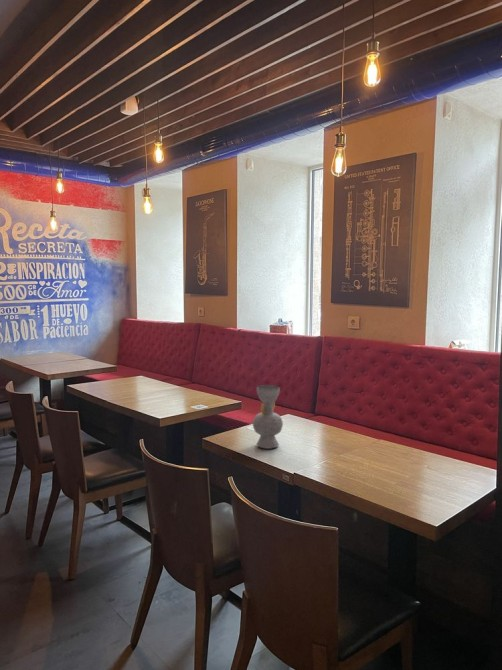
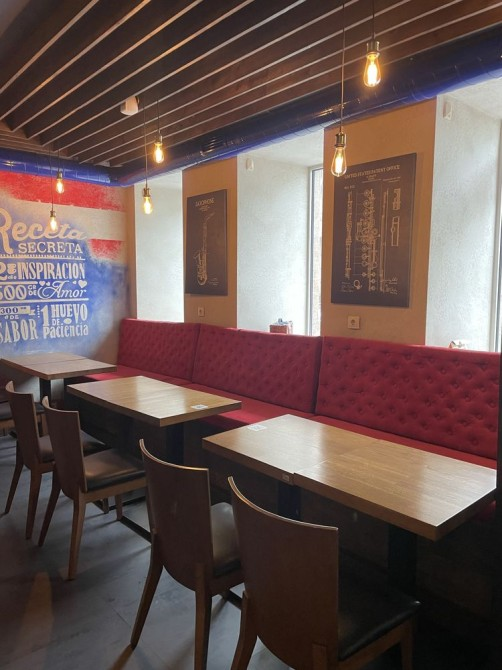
- decorative vase (267, 416)
